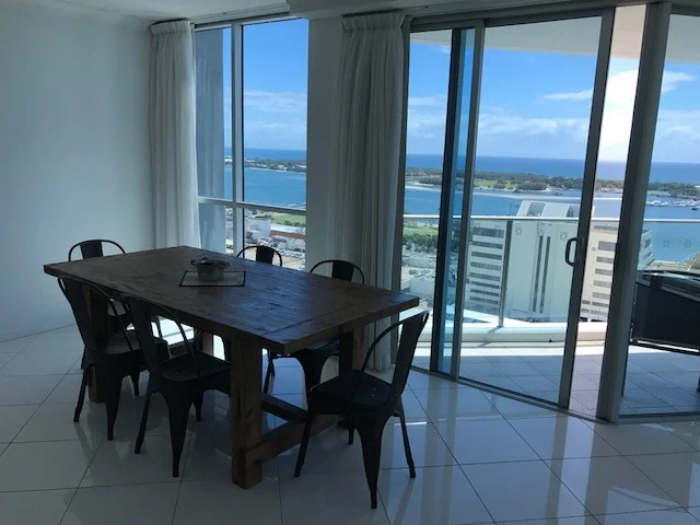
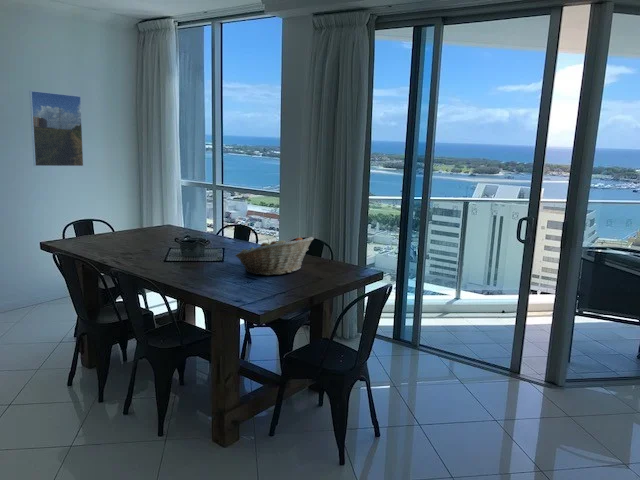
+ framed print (57, 130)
+ fruit basket (275, 252)
